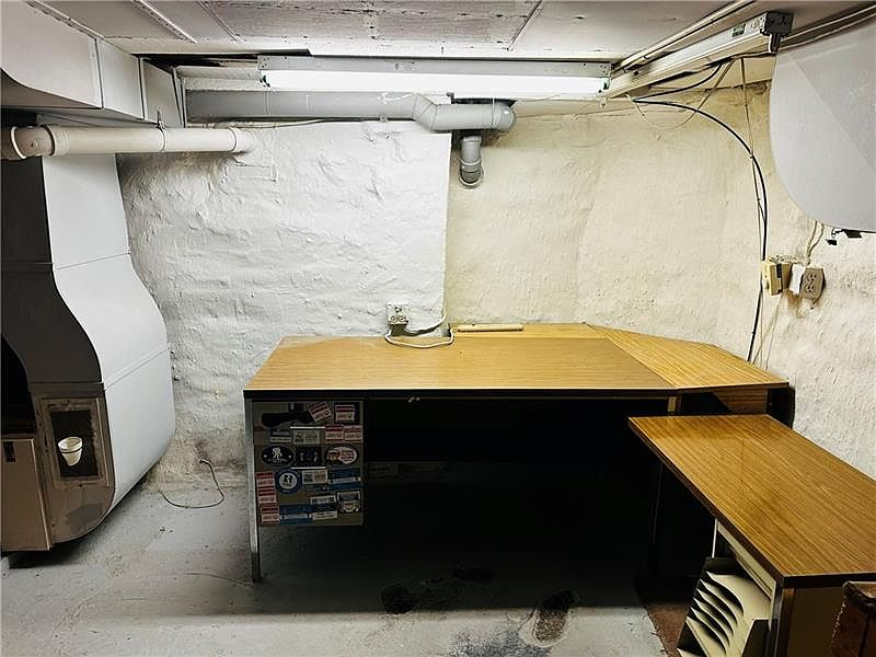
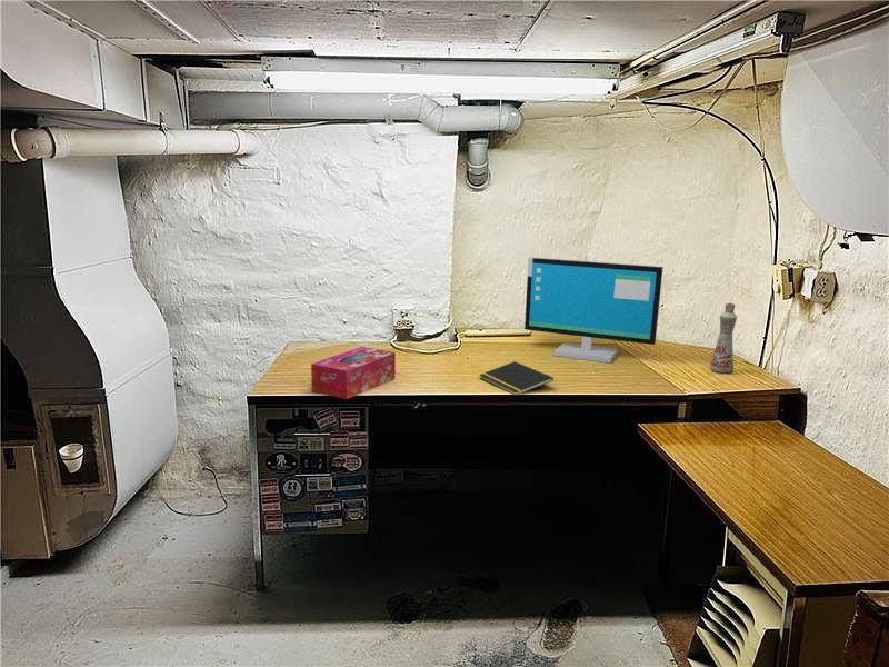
+ computer monitor (589, 309)
+ notepad (515, 377)
+ bottle (726, 337)
+ tissue box (354, 370)
